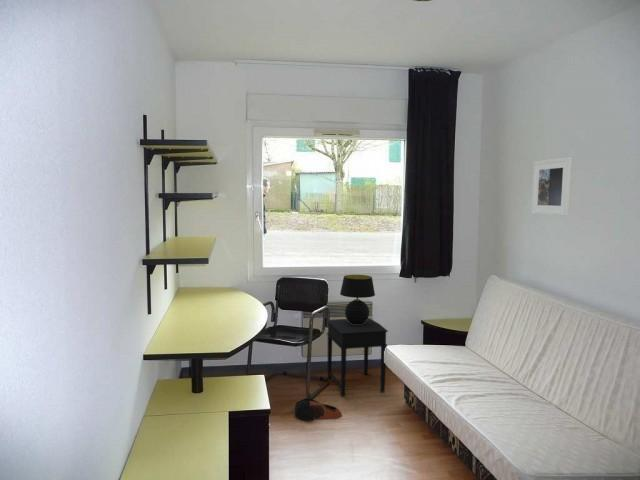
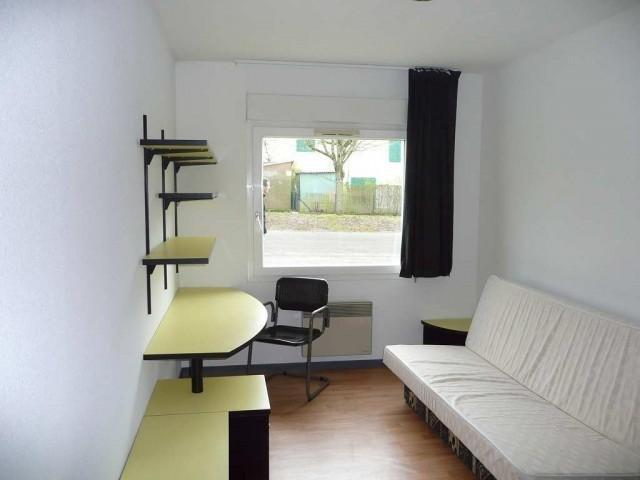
- bag (318, 407)
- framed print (550, 187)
- table lamp (357, 299)
- side table (356, 347)
